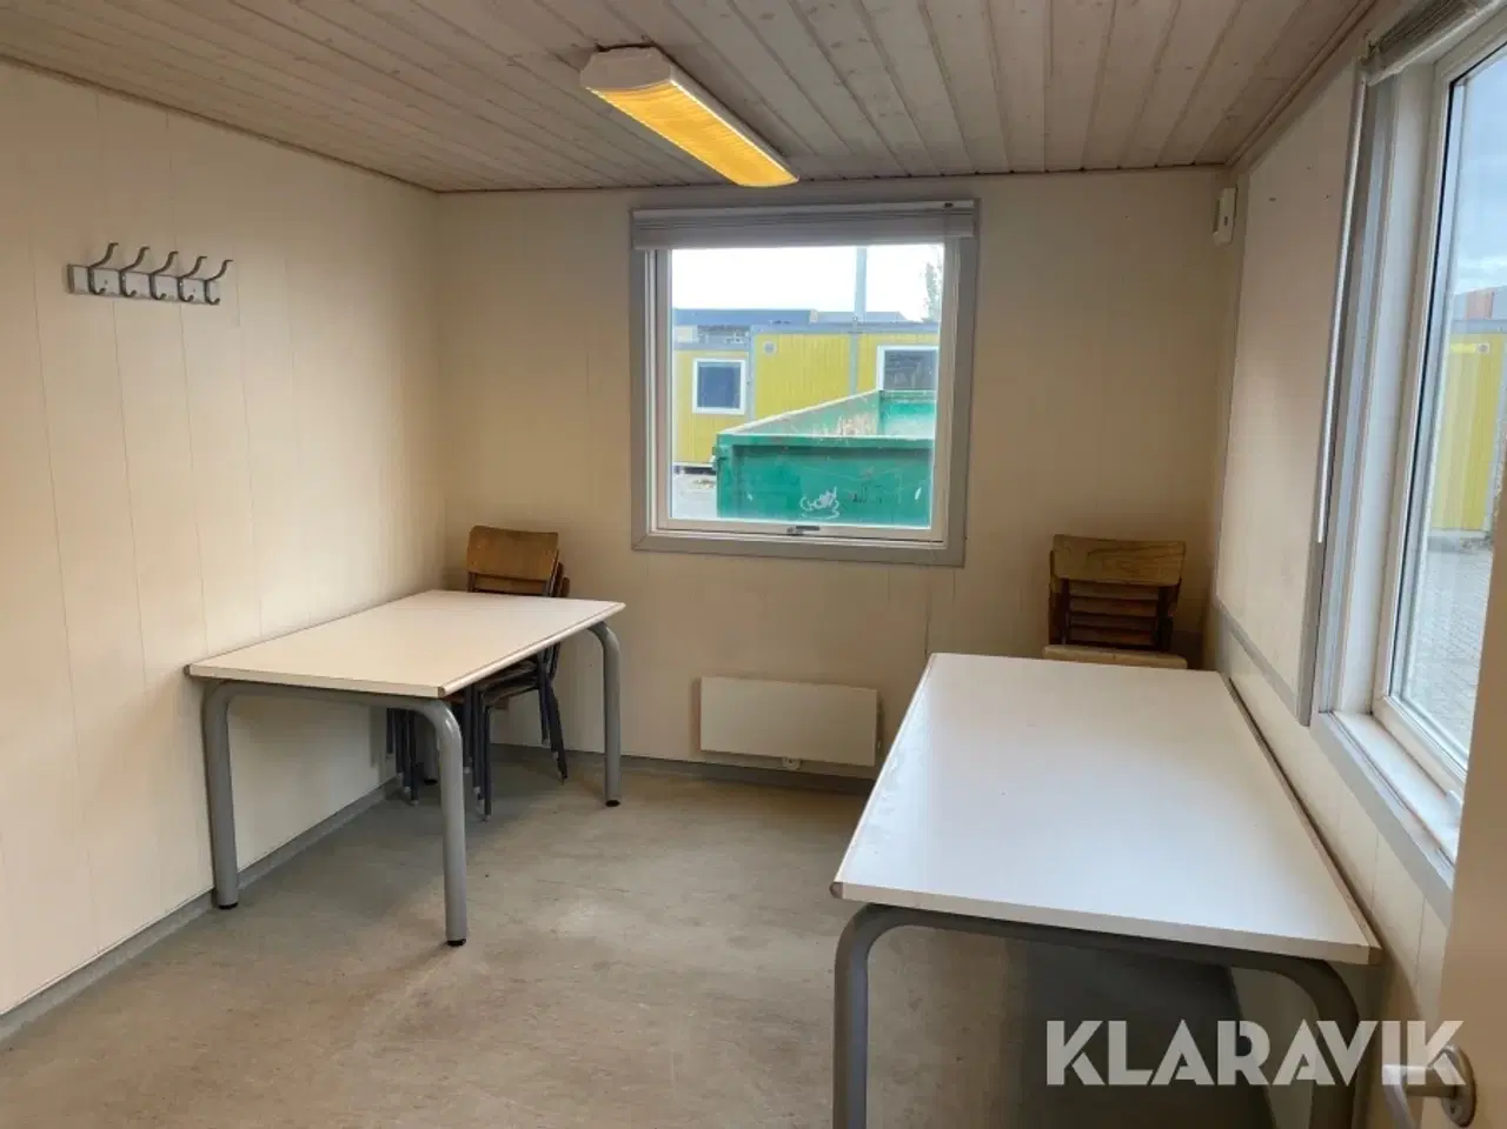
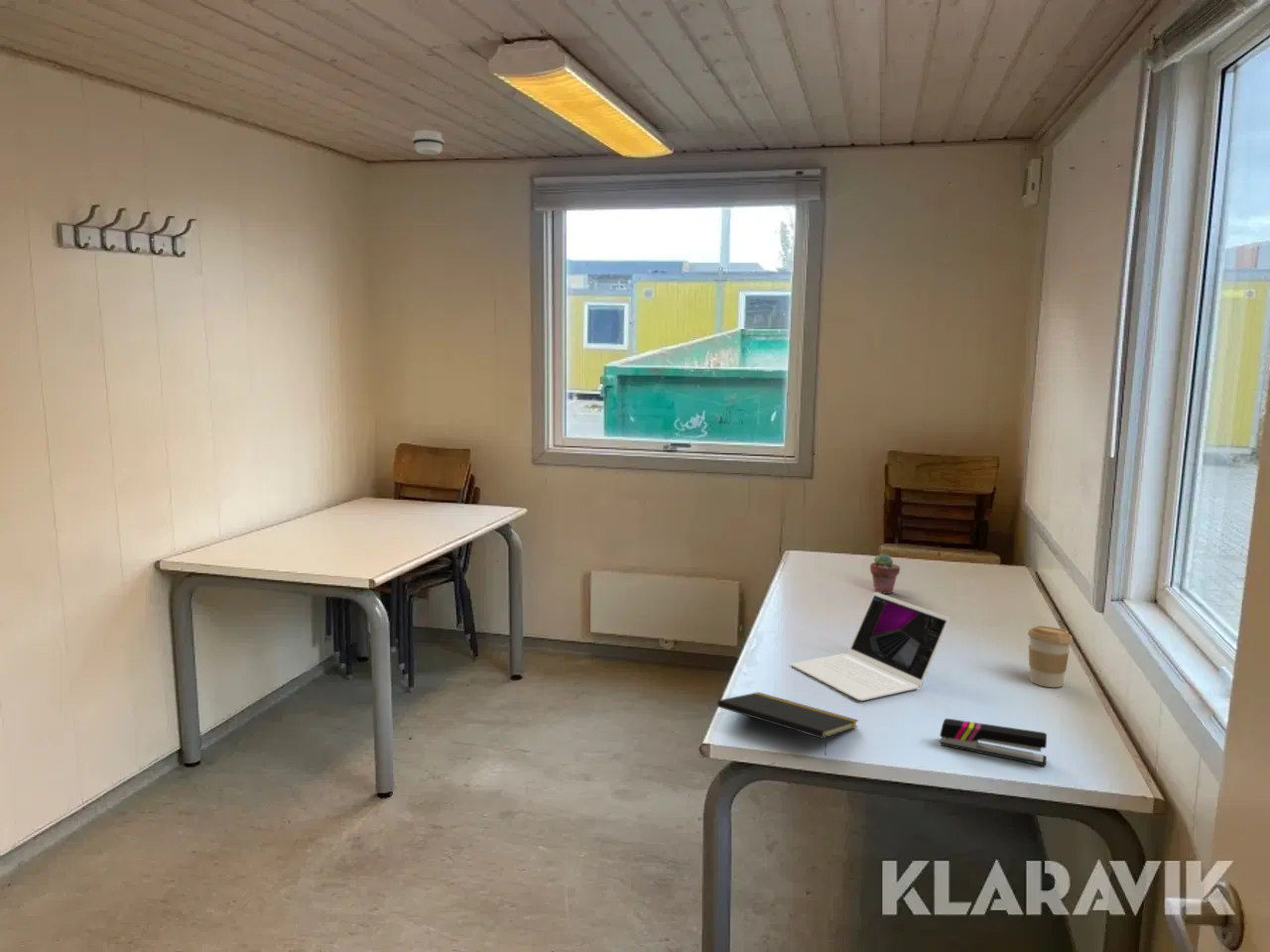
+ laptop (868, 639)
+ stapler (992, 739)
+ notepad (787, 713)
+ coffee cup (1048, 654)
+ potted succulent (884, 572)
+ smoke detector (428, 142)
